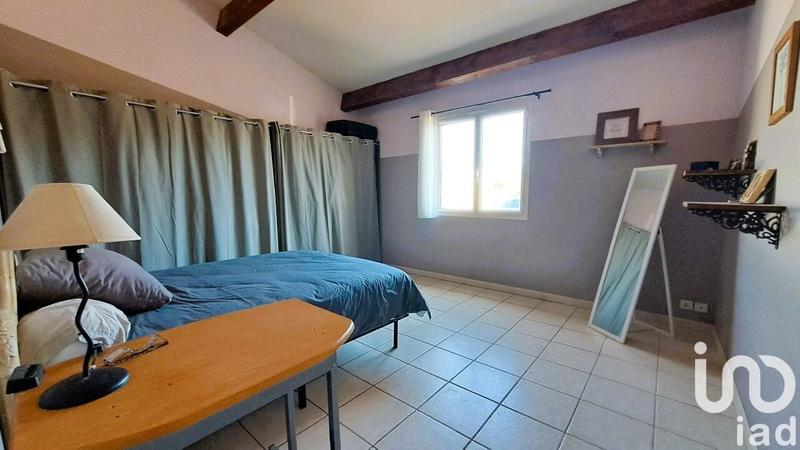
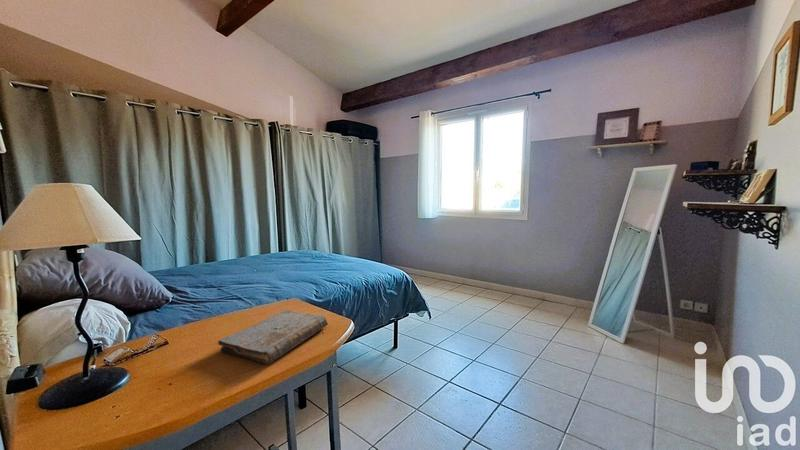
+ book (277, 332)
